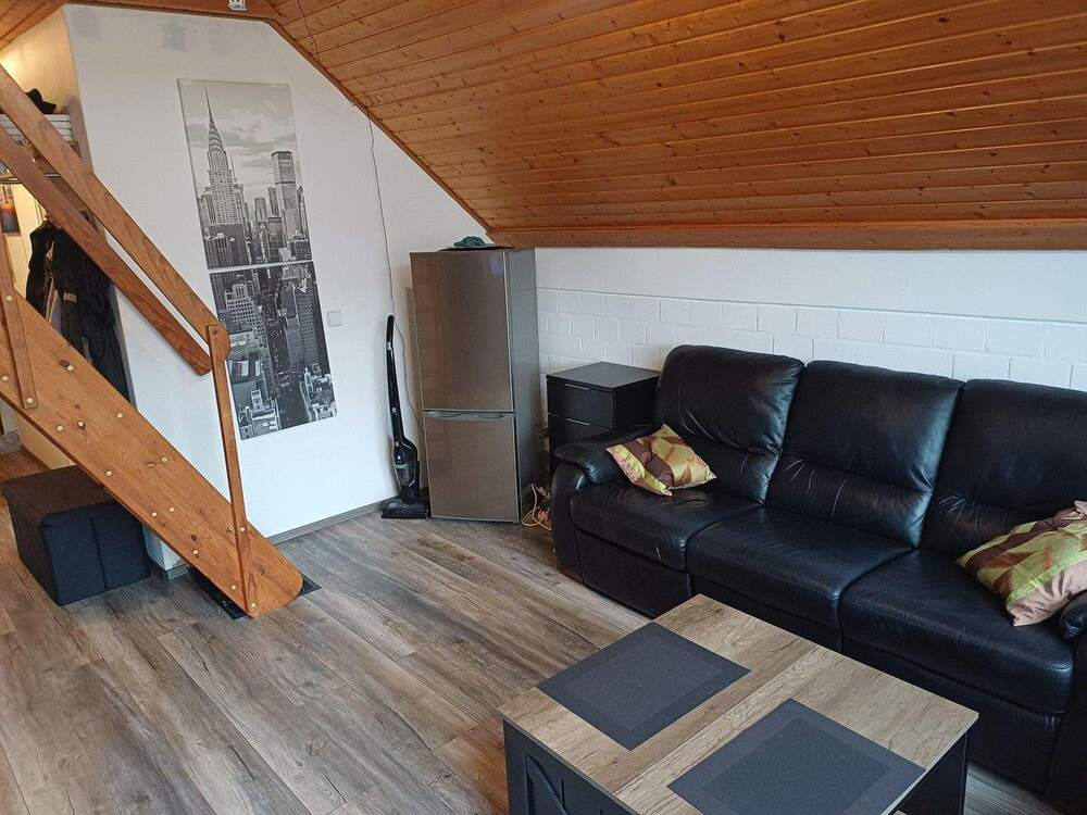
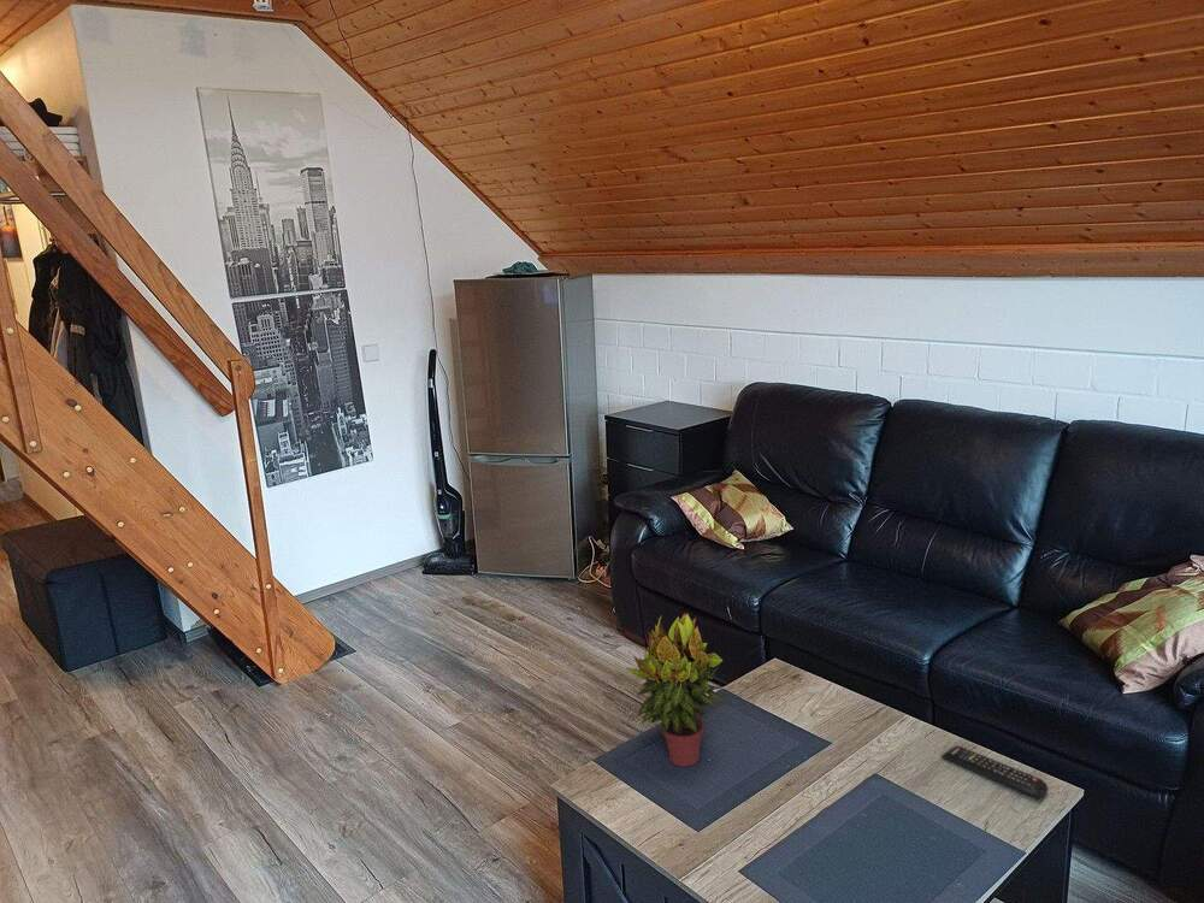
+ potted plant (680, 687)
+ remote control (992, 771)
